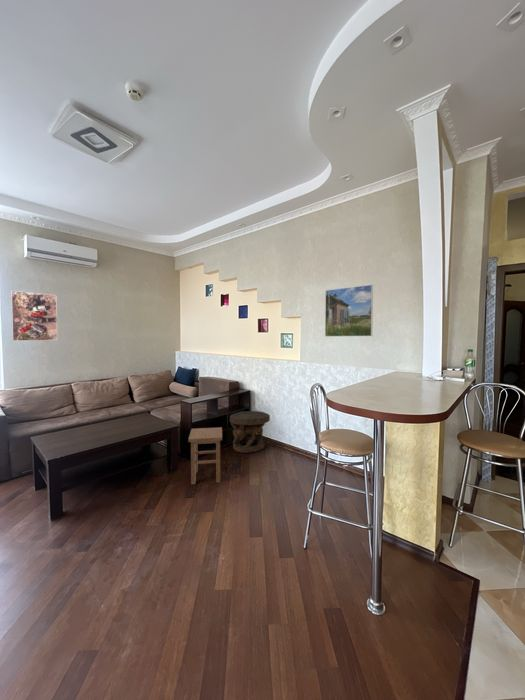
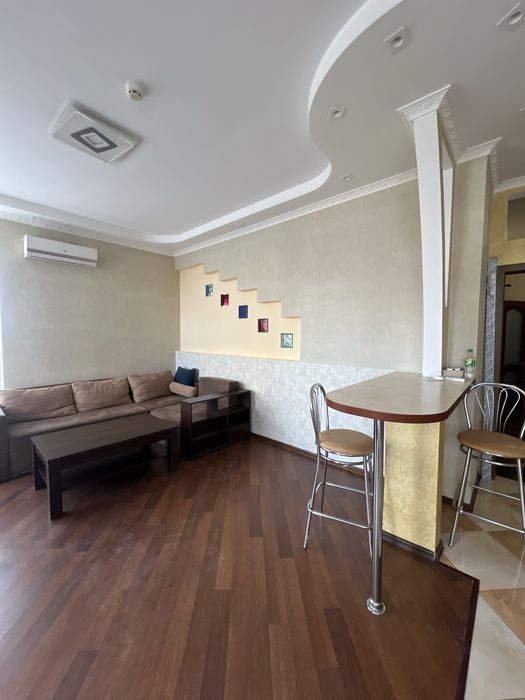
- side table (248, 430)
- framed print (347, 312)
- stool (206, 453)
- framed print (35, 316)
